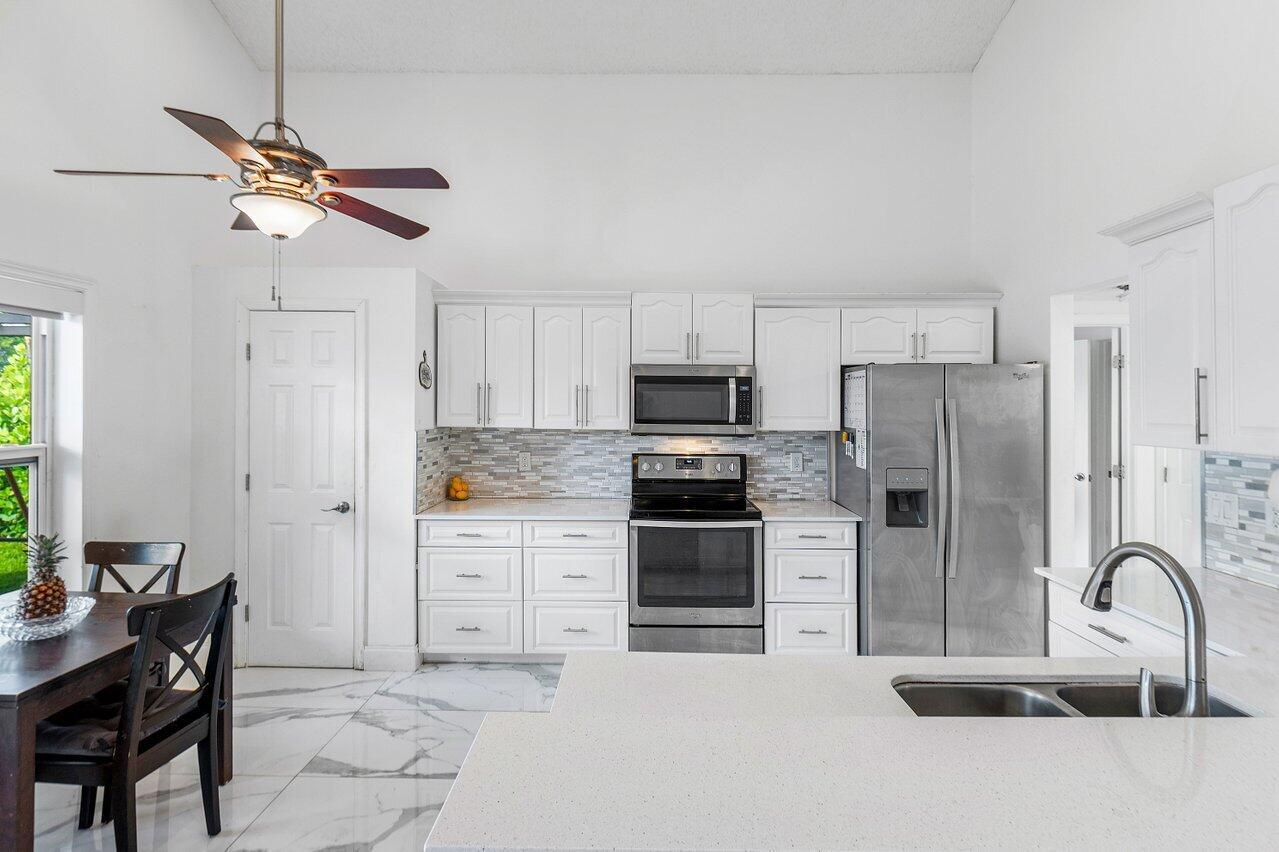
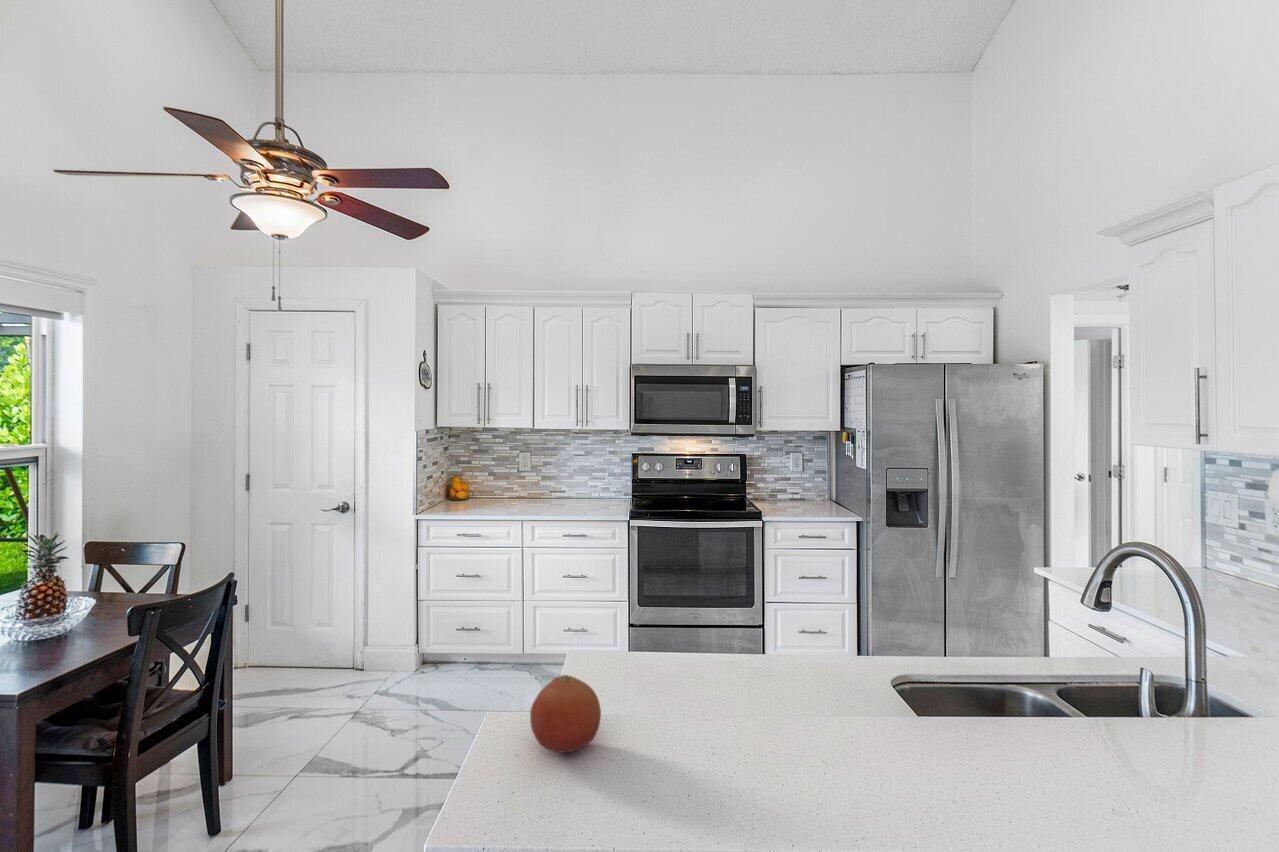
+ fruit (565, 713)
